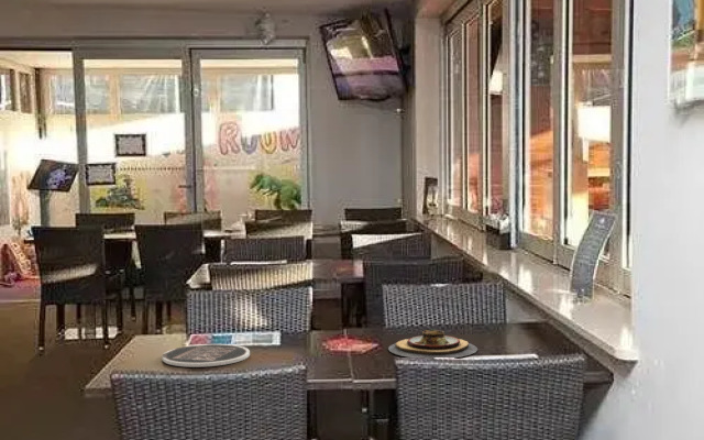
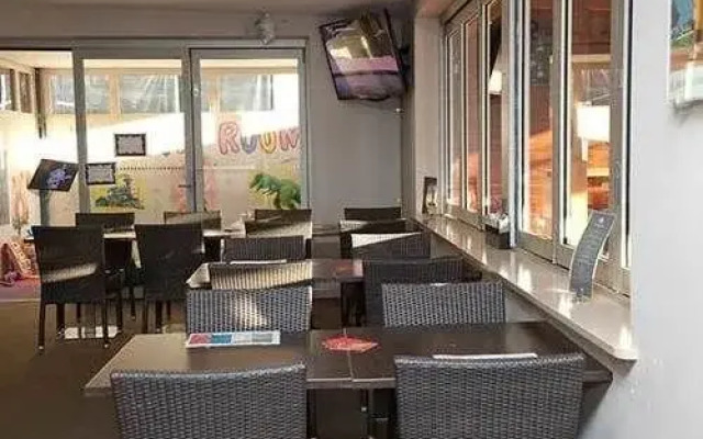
- plate (206, 354)
- plate (432, 339)
